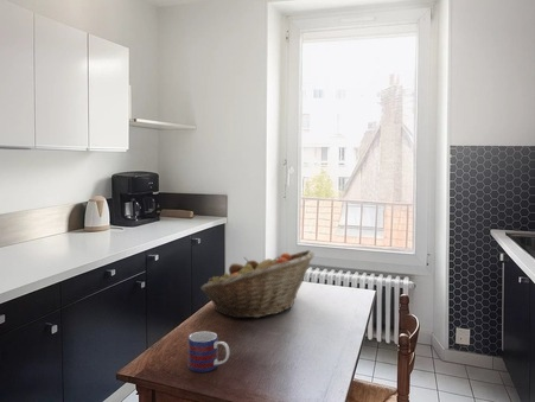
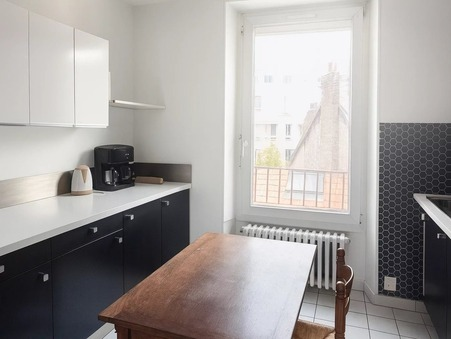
- fruit basket (260, 279)
- mug (209, 352)
